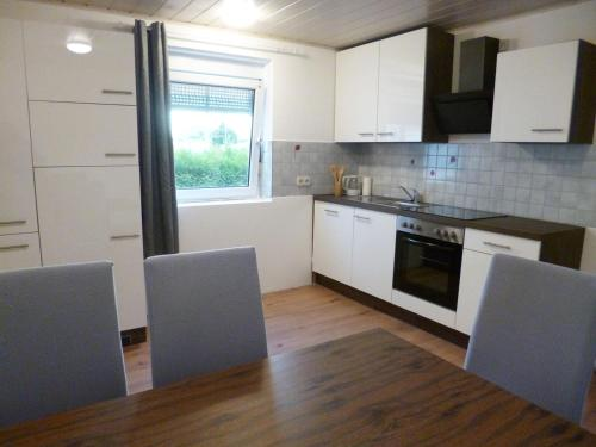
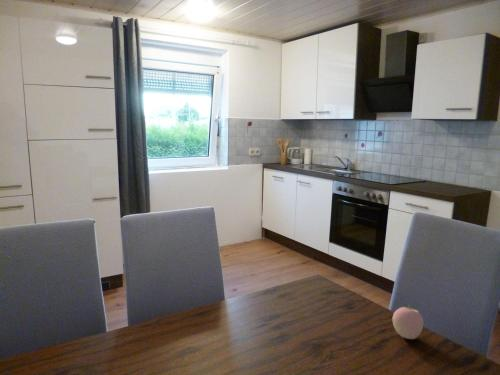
+ apple (407, 320)
